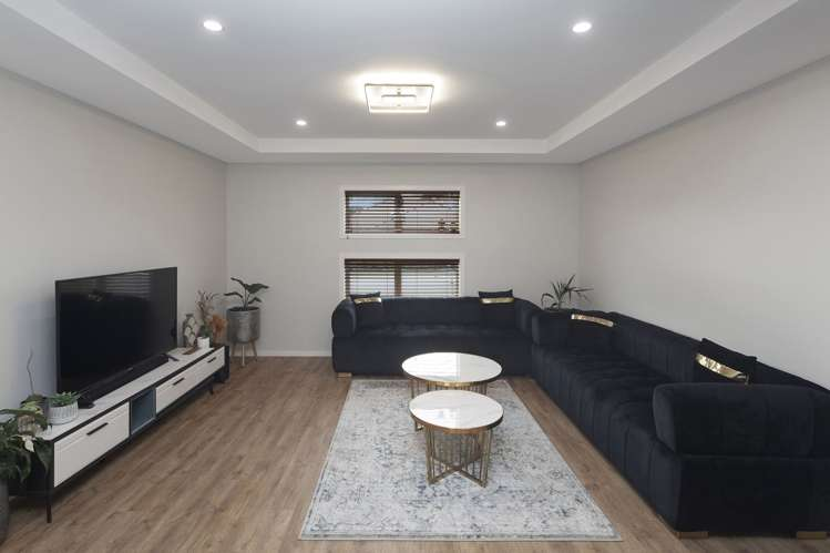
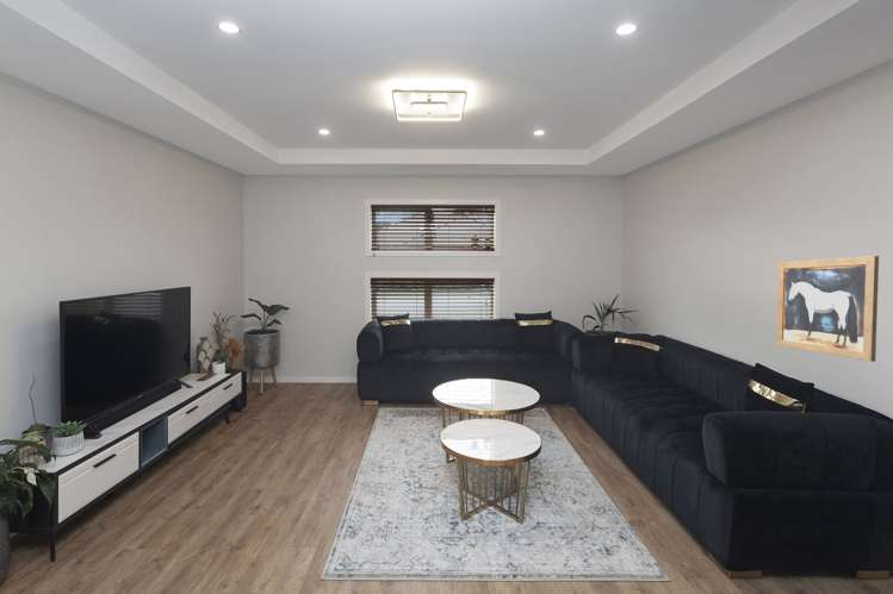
+ wall art (820, 306)
